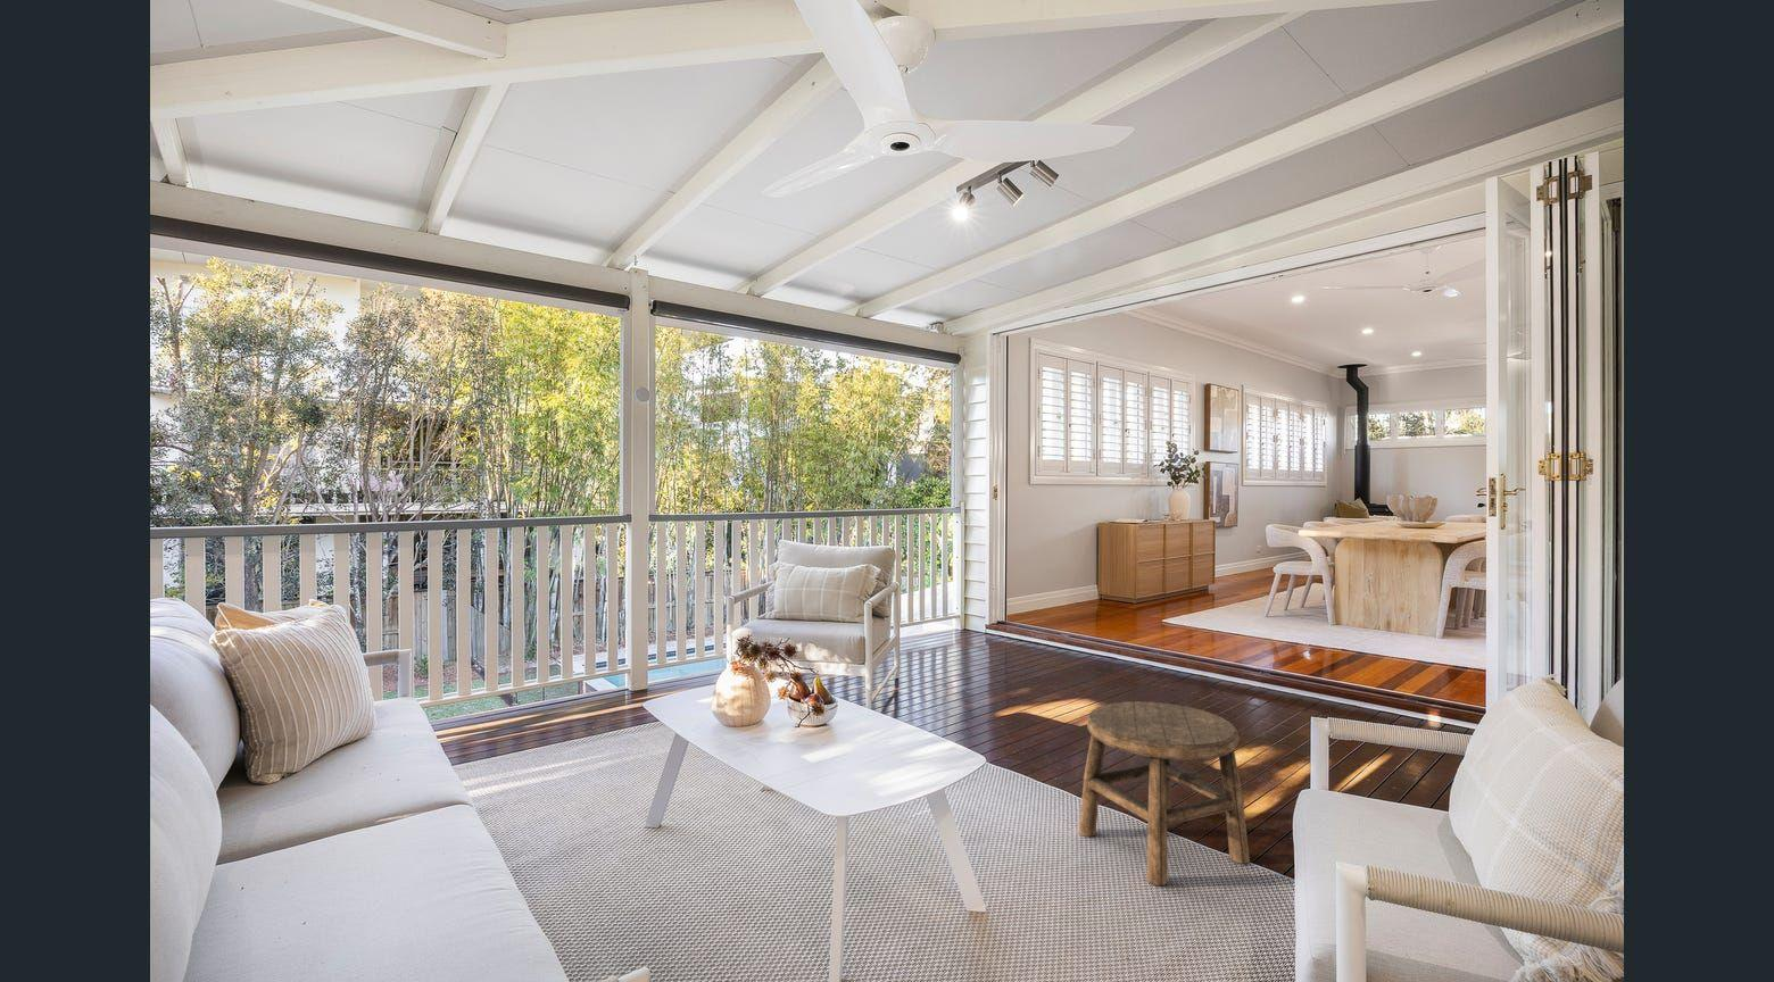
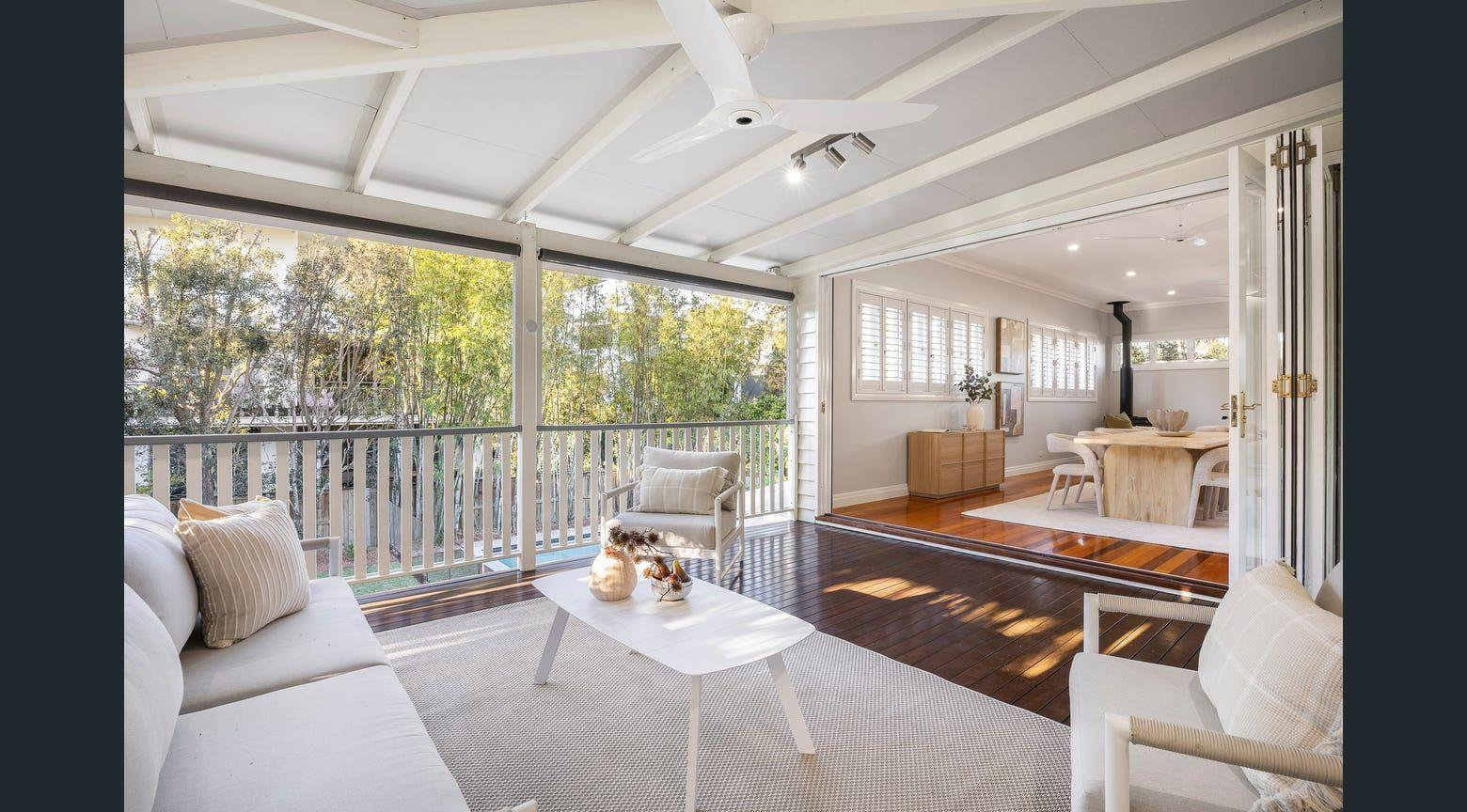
- stool (1160, 784)
